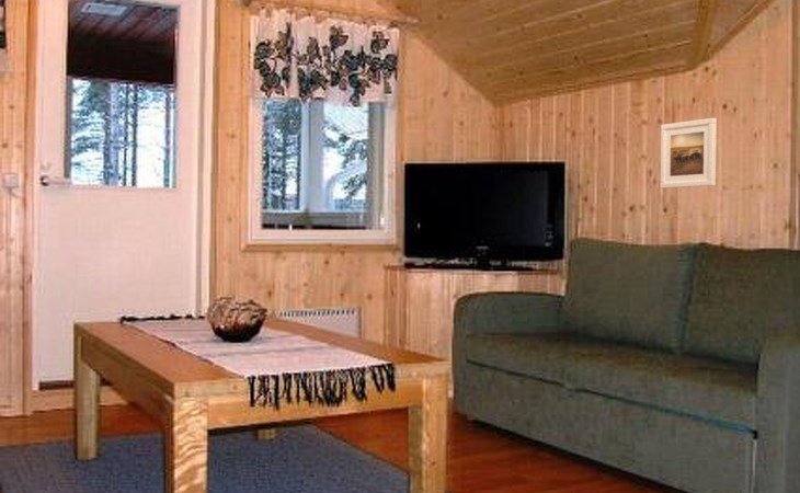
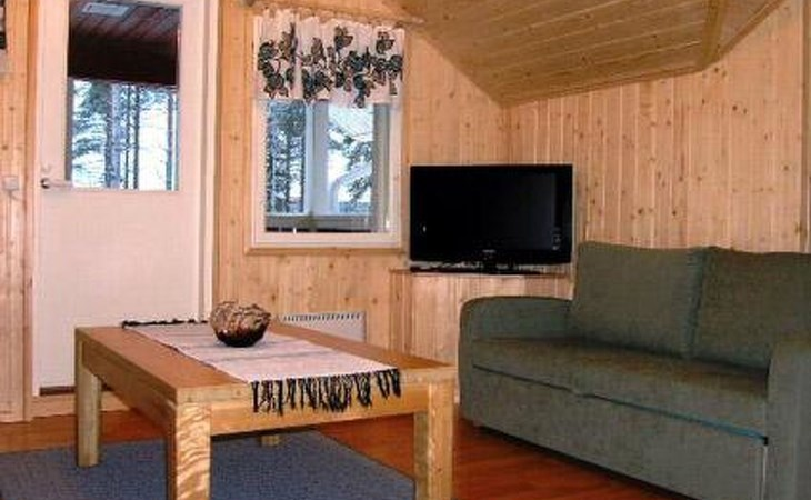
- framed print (687, 153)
